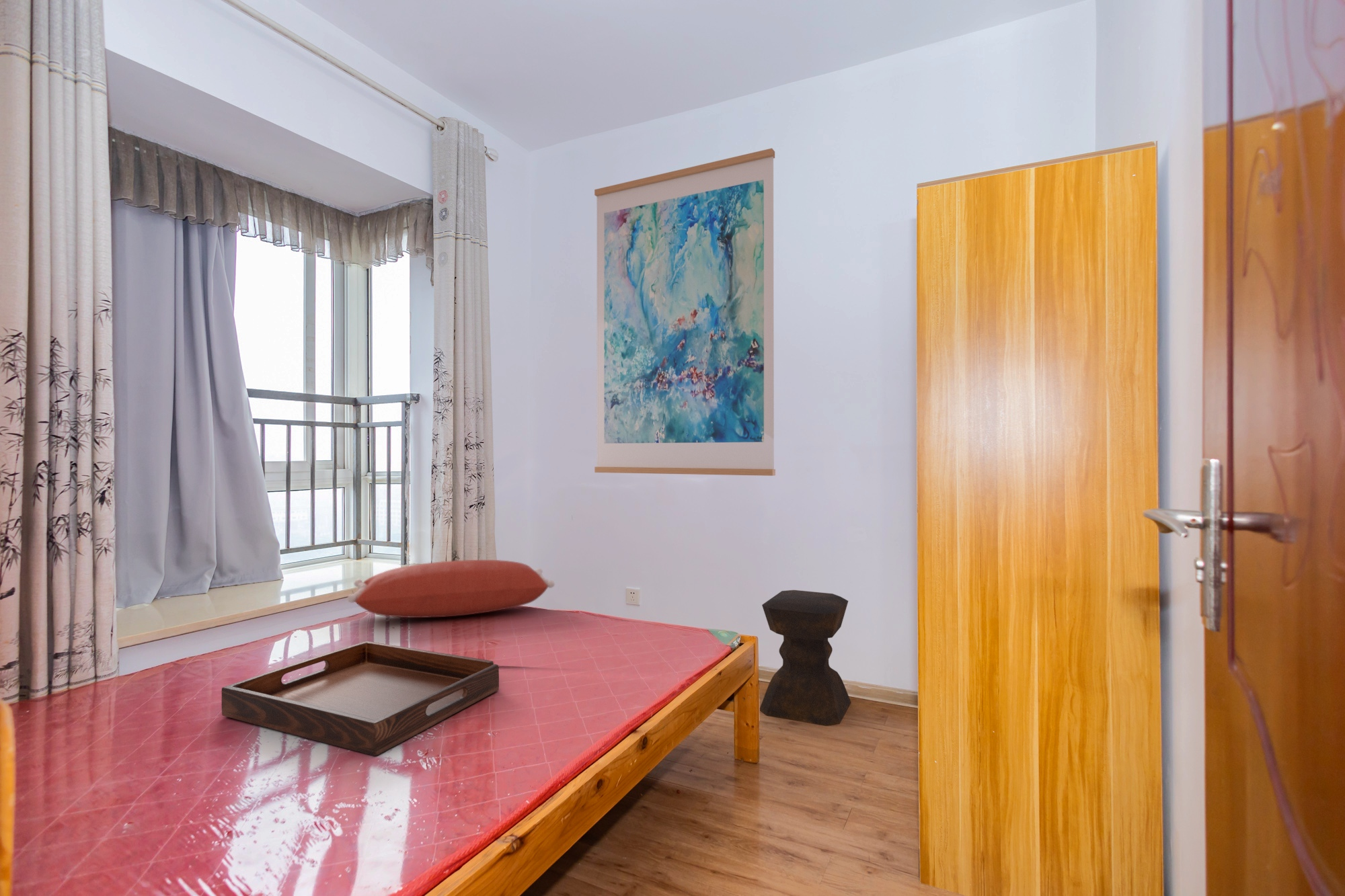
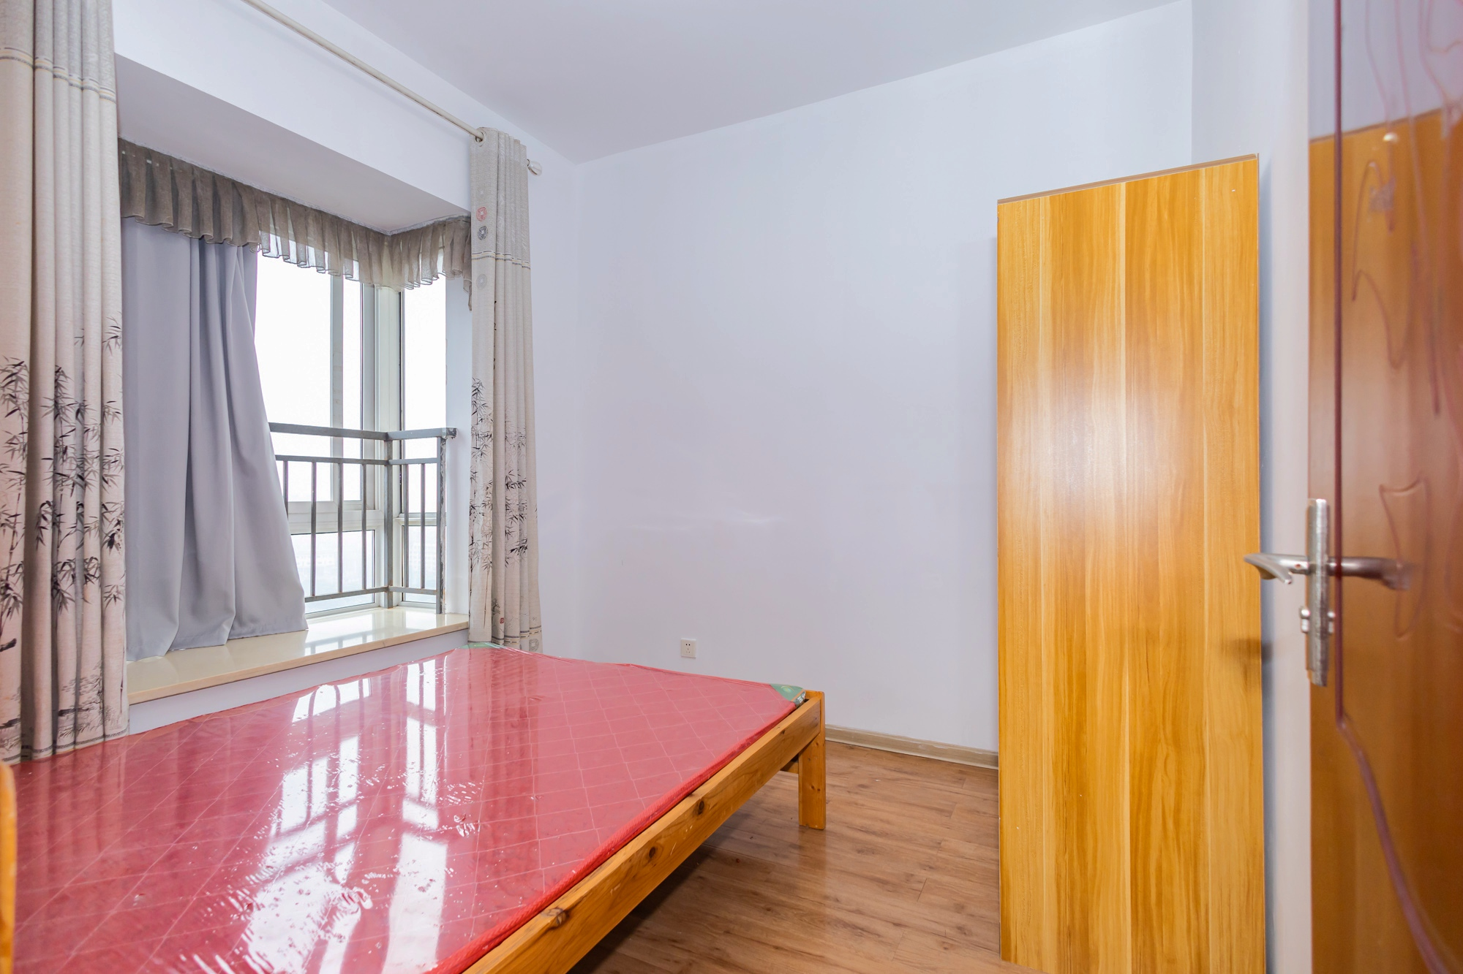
- serving tray (370, 688)
- stool (806, 651)
- pillow (454, 586)
- wall art (679, 323)
